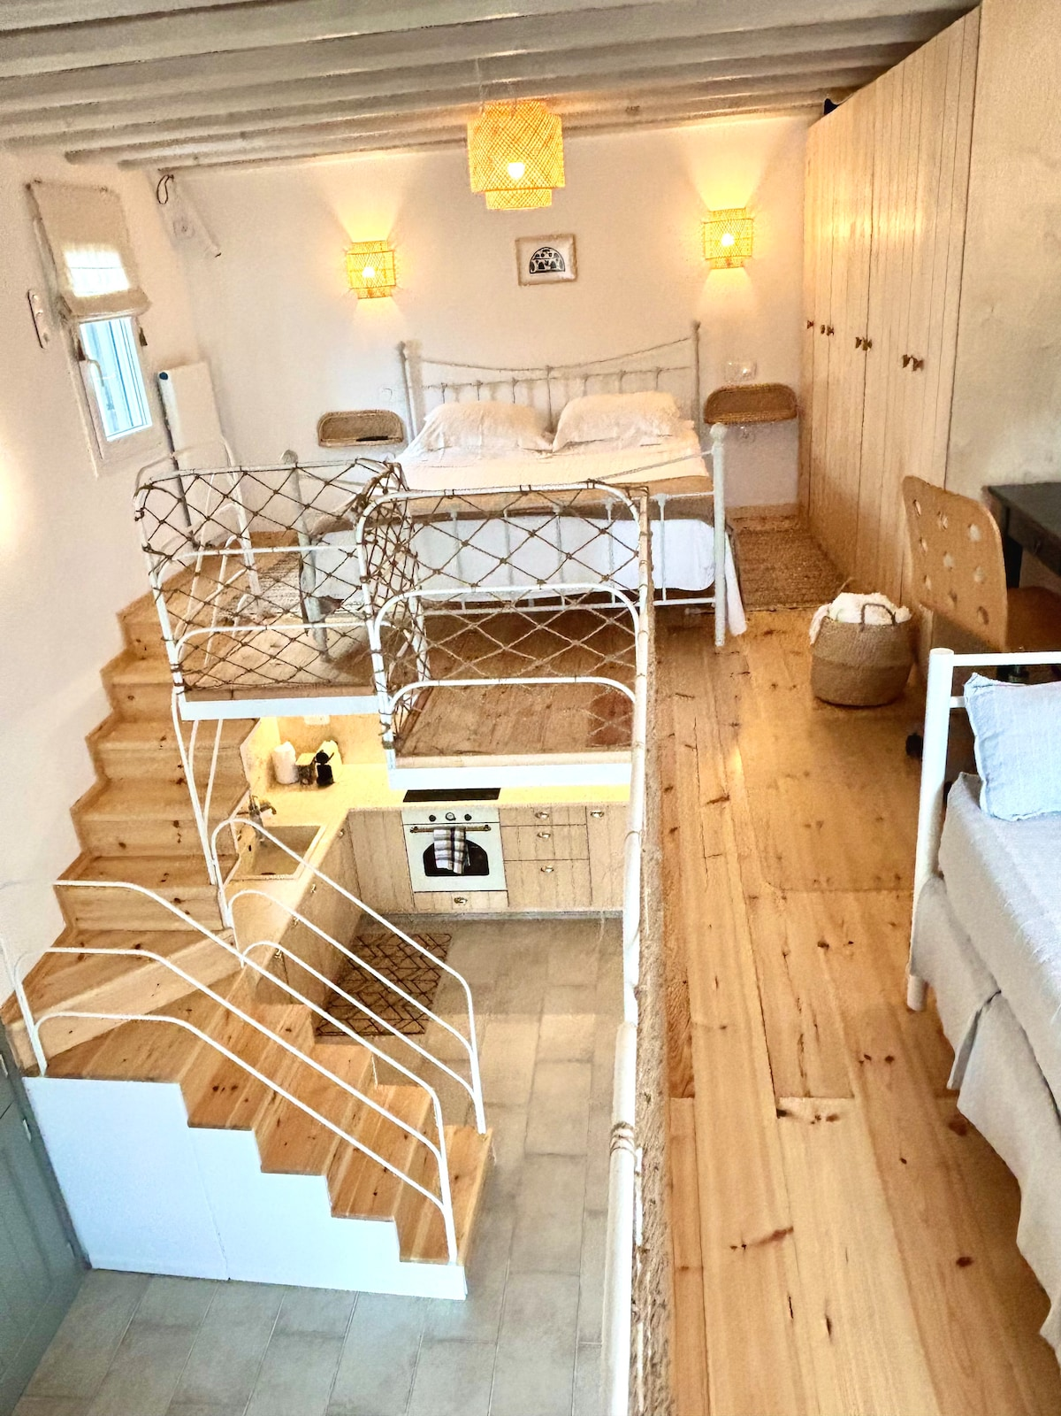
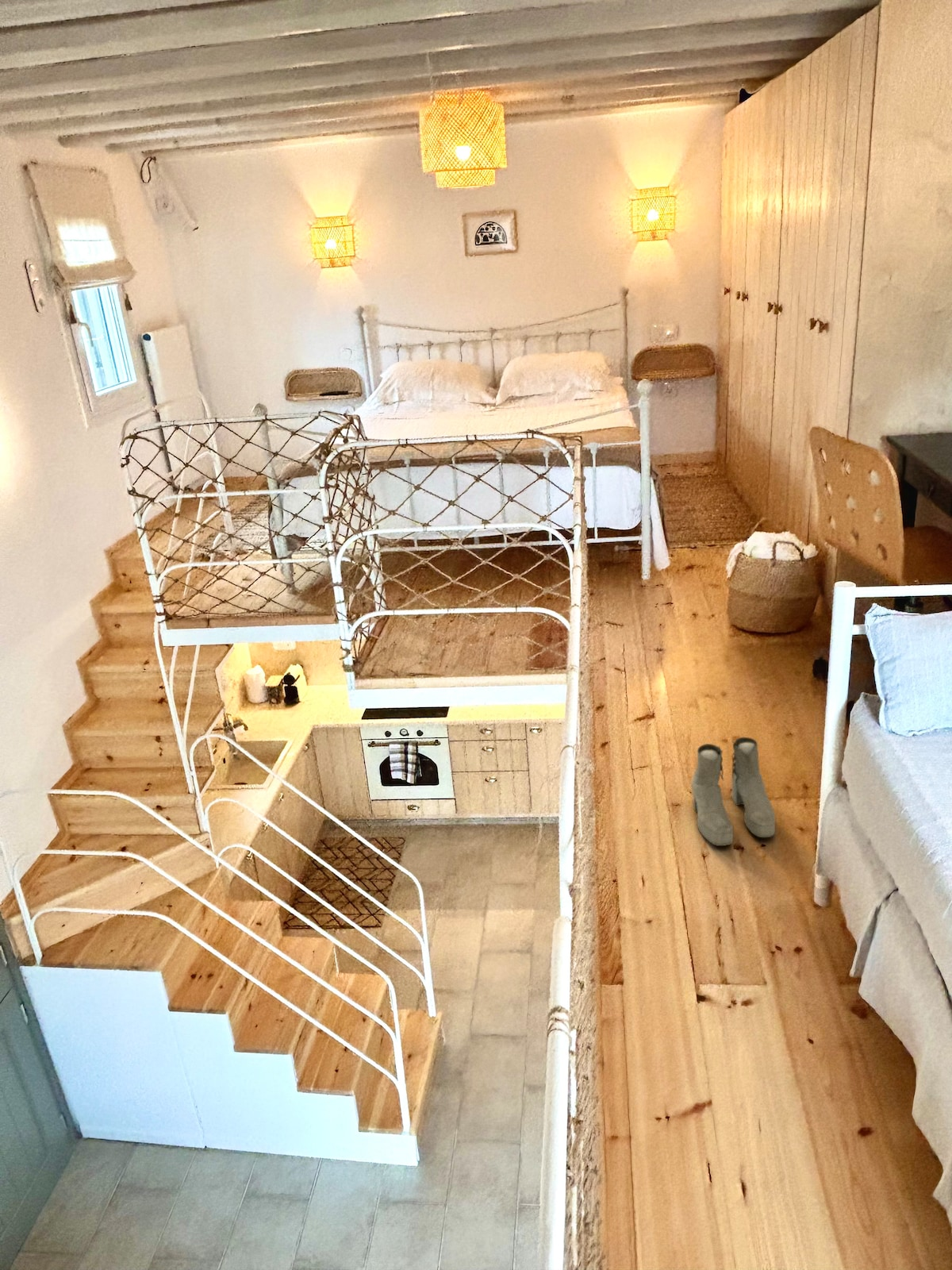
+ boots (732, 787)
